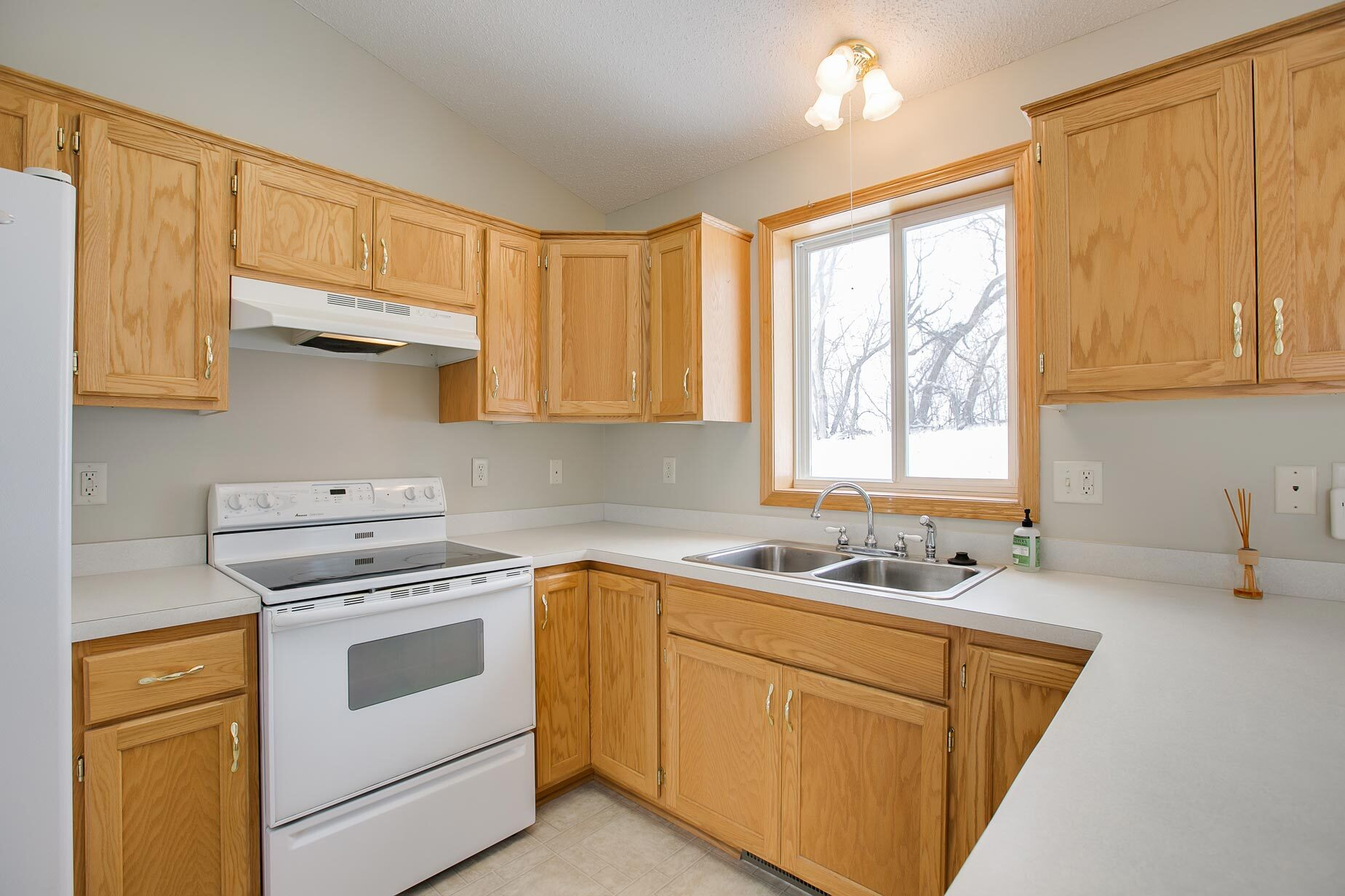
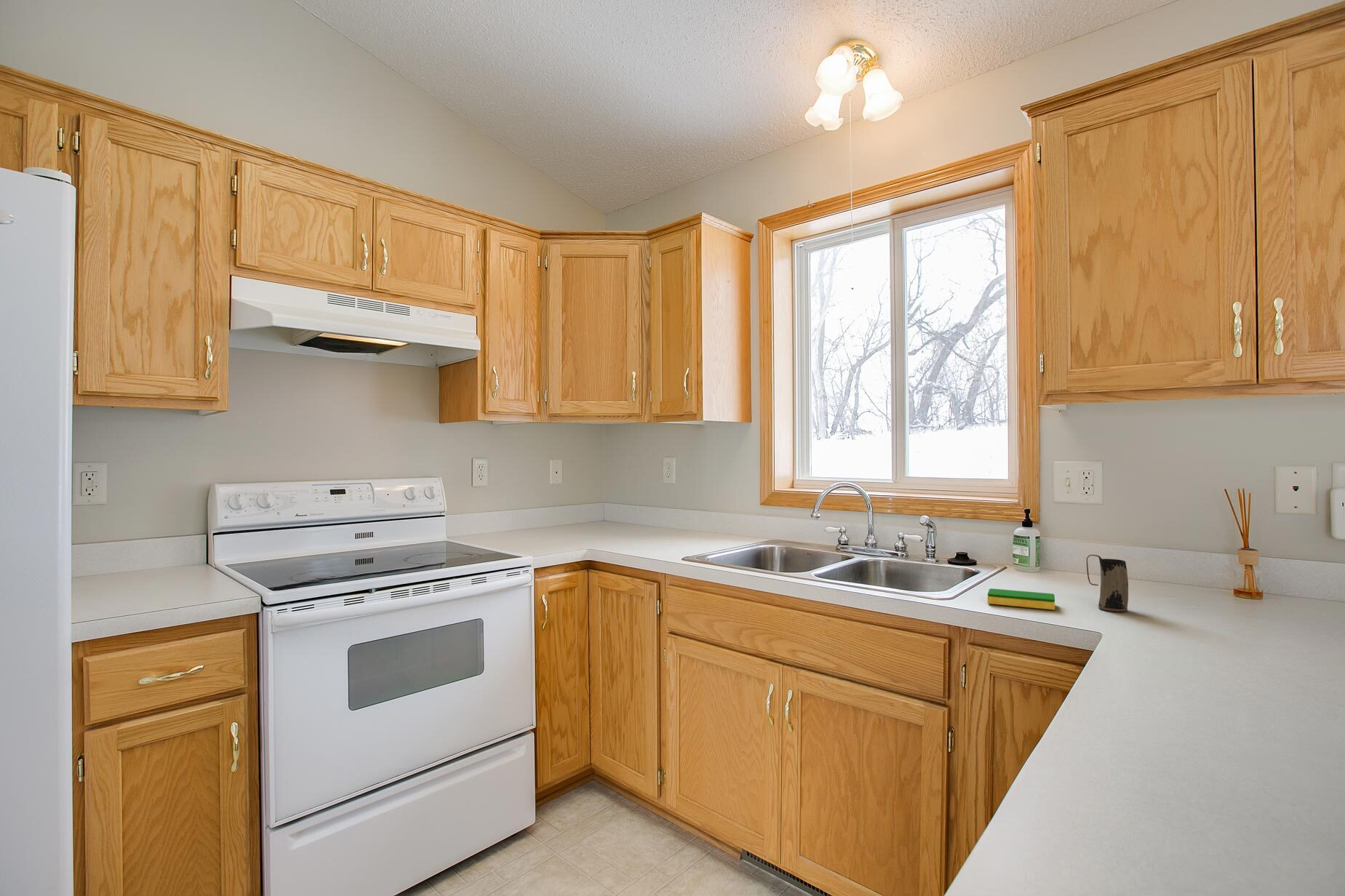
+ dish sponge (1021, 599)
+ mug (1107, 582)
